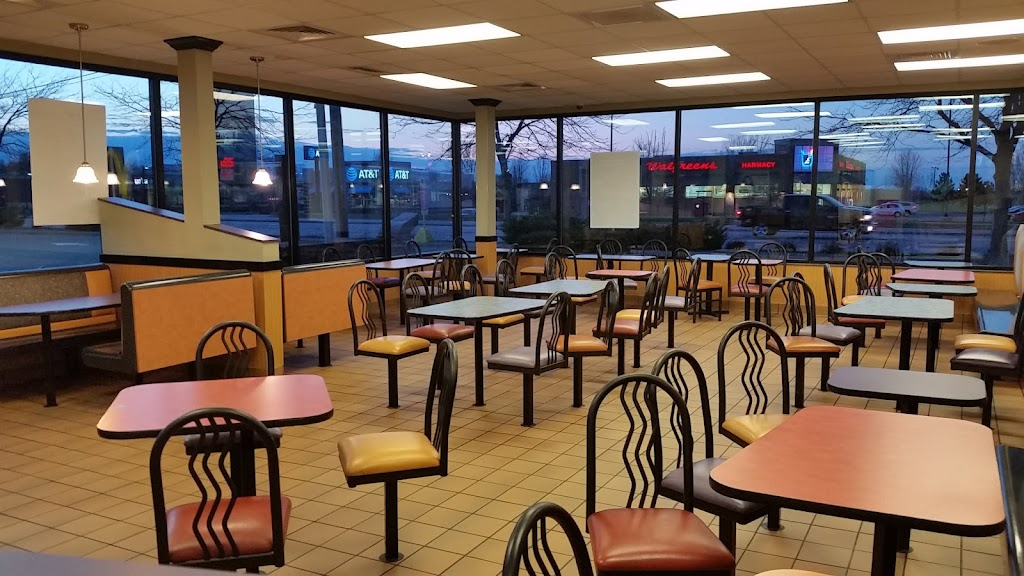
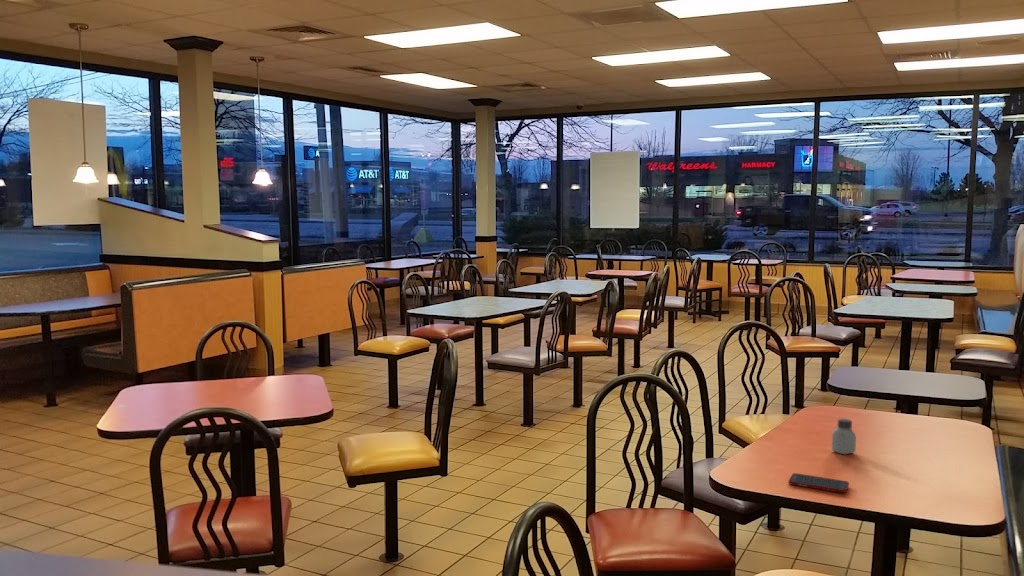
+ saltshaker (844, 436)
+ cell phone (818, 483)
